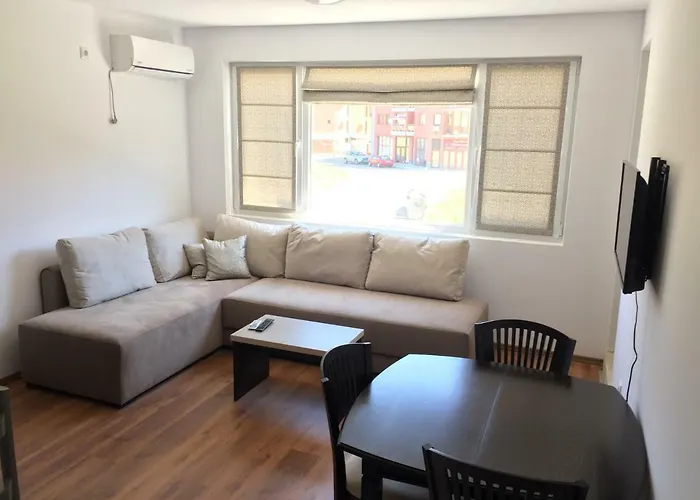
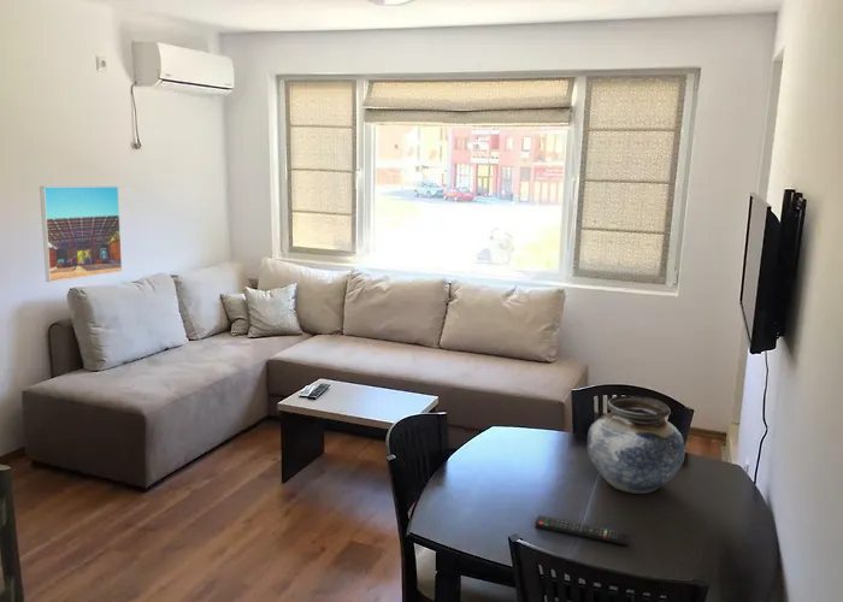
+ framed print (83, 231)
+ vase (635, 444)
+ remote control (580, 530)
